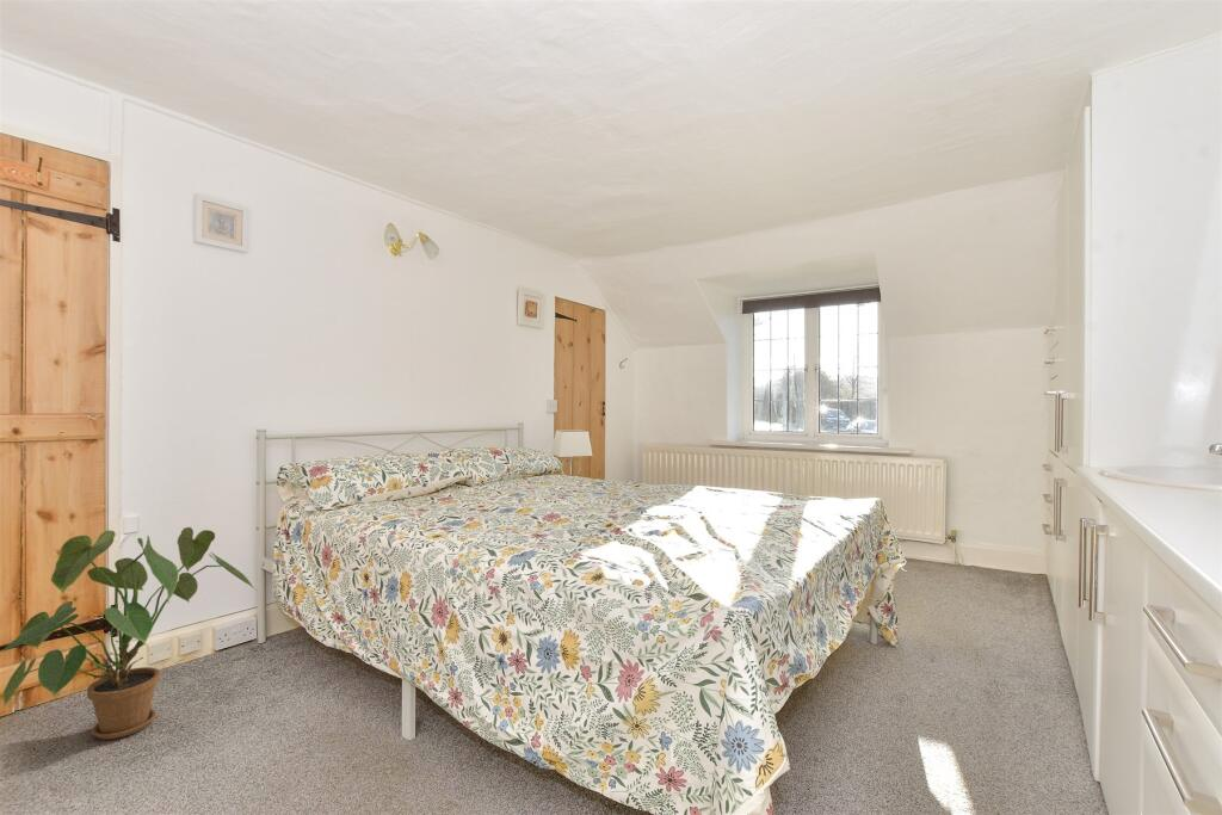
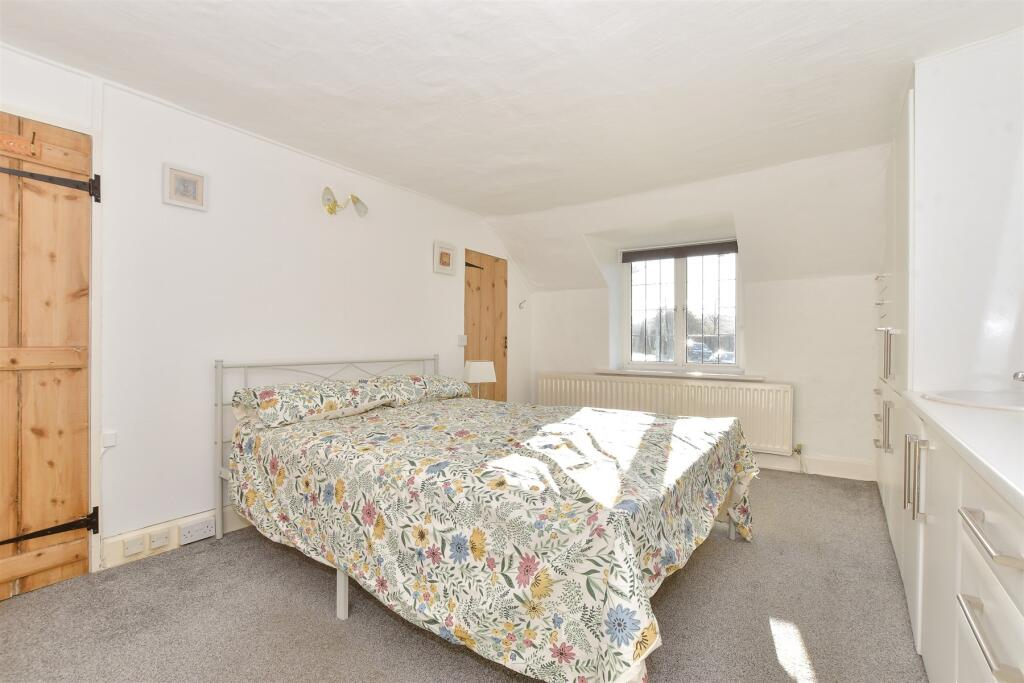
- house plant (136, 620)
